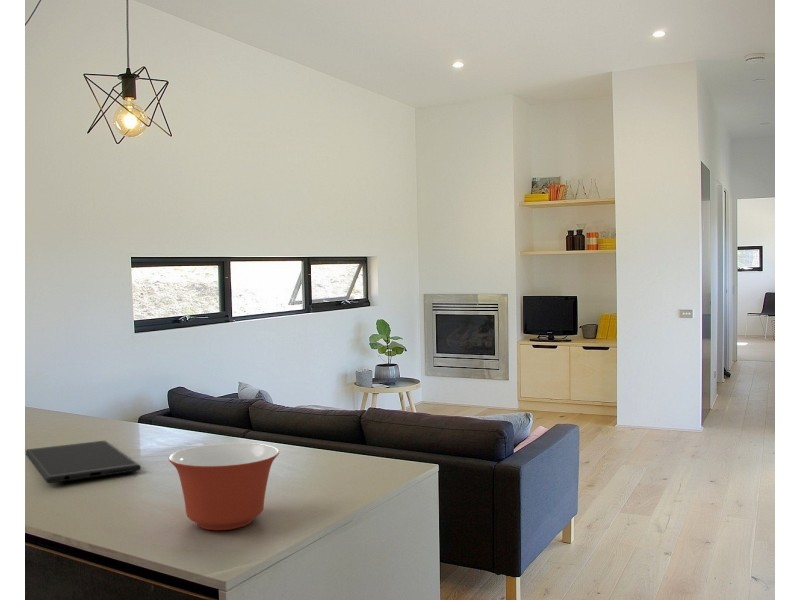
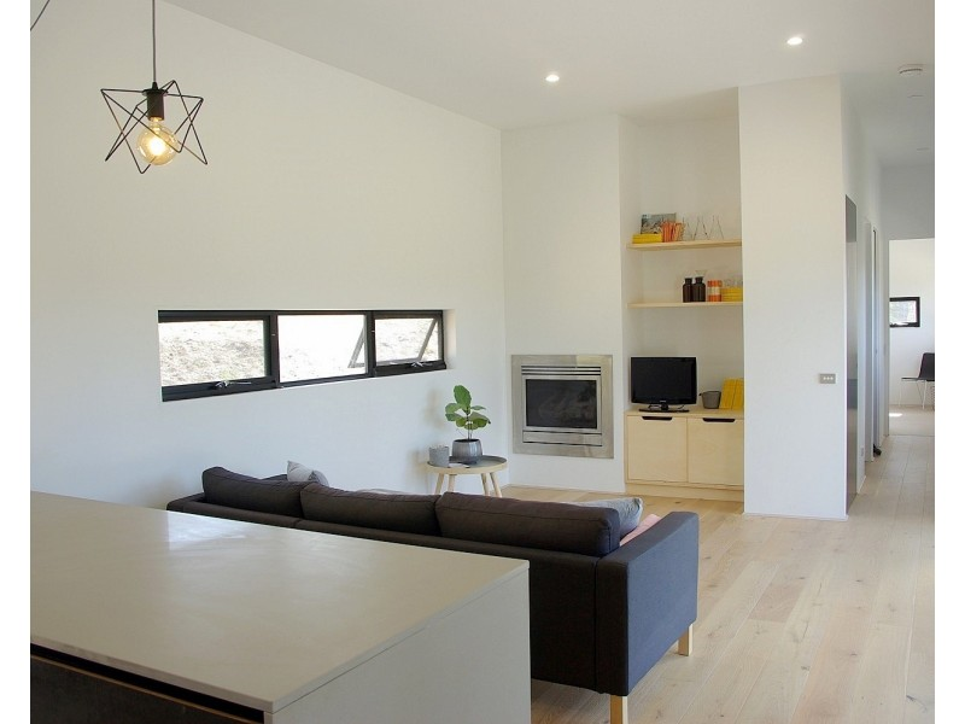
- mixing bowl (225, 487)
- cutting board (80, 459)
